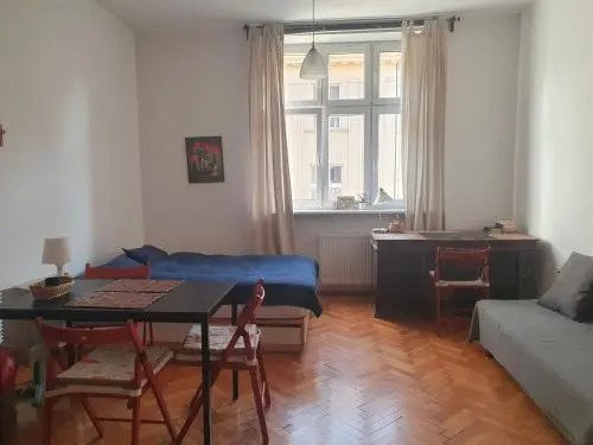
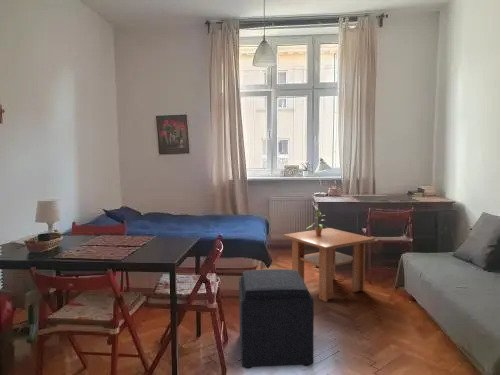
+ ottoman (273, 313)
+ coffee table (327, 262)
+ potted plant (317, 223)
